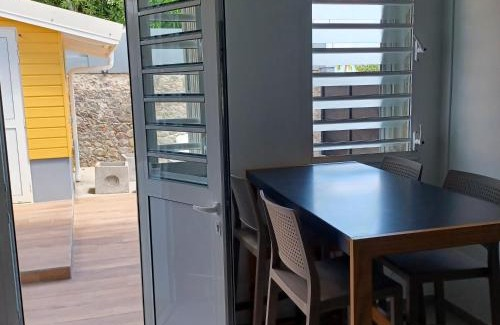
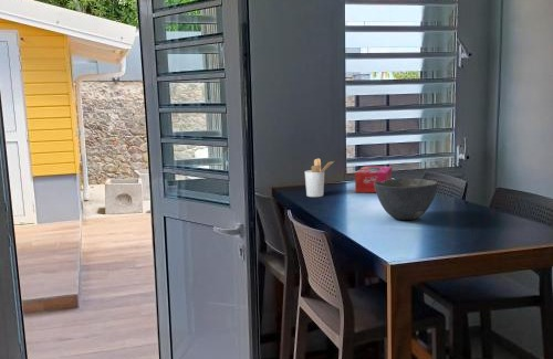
+ bowl (405, 200)
+ utensil holder (320, 177)
+ tissue box (374, 178)
